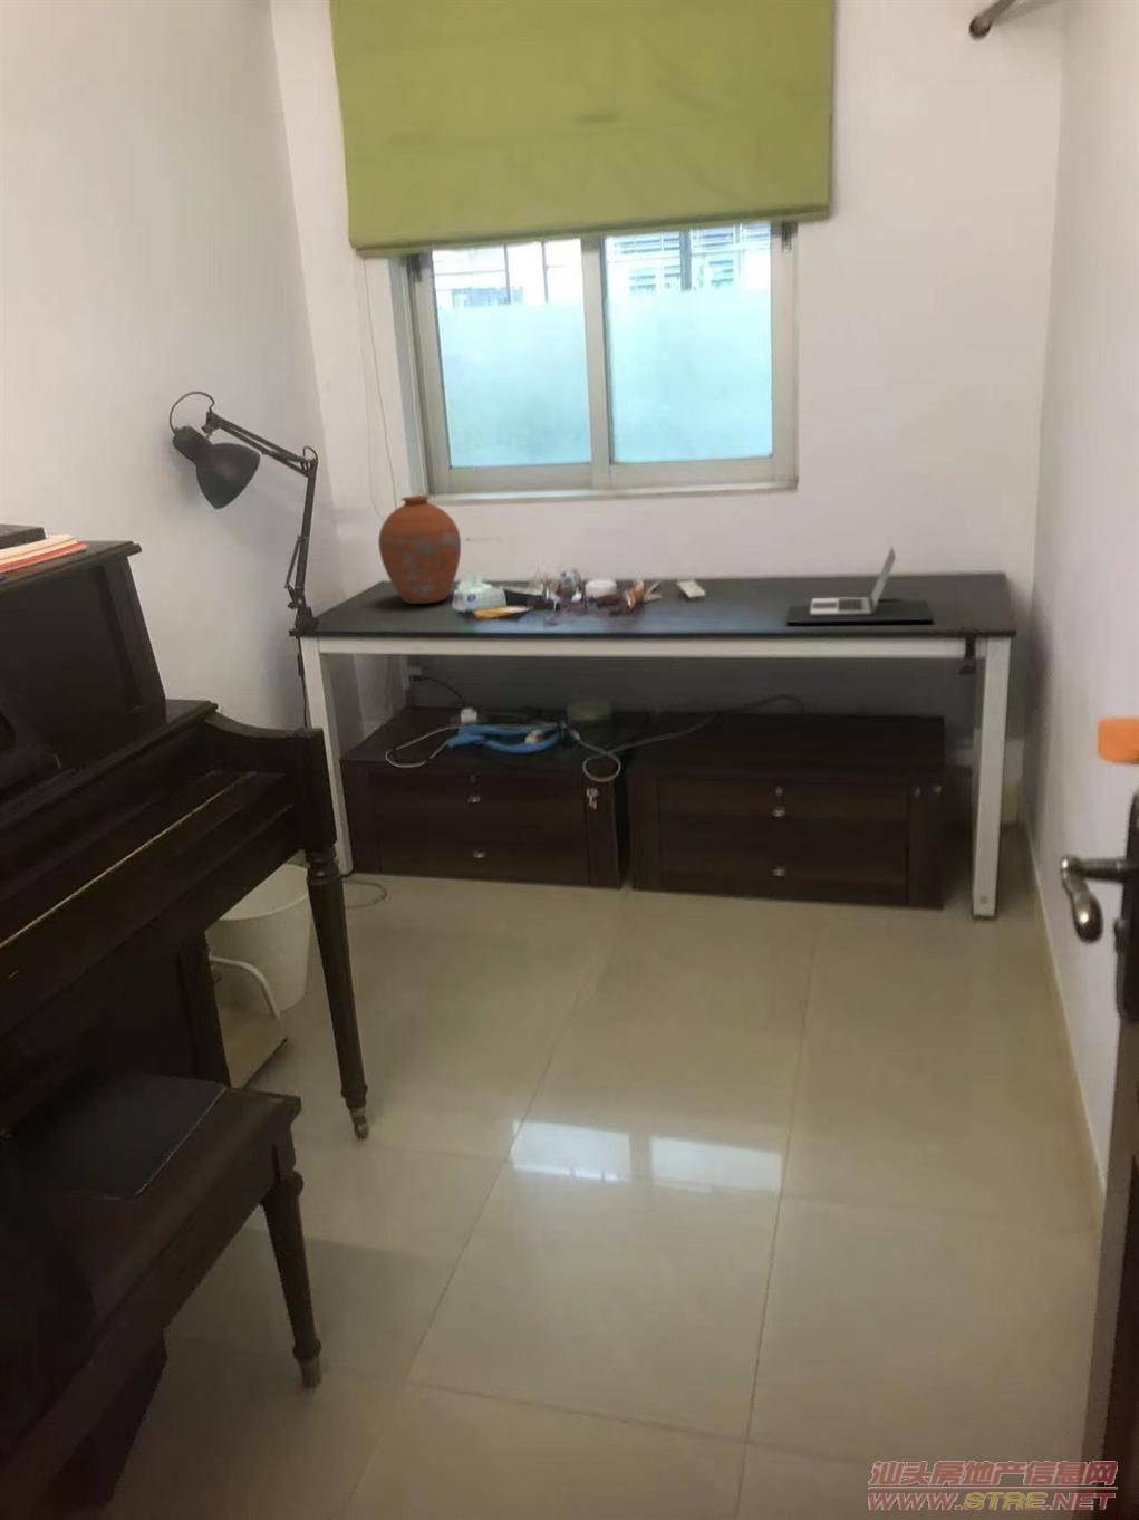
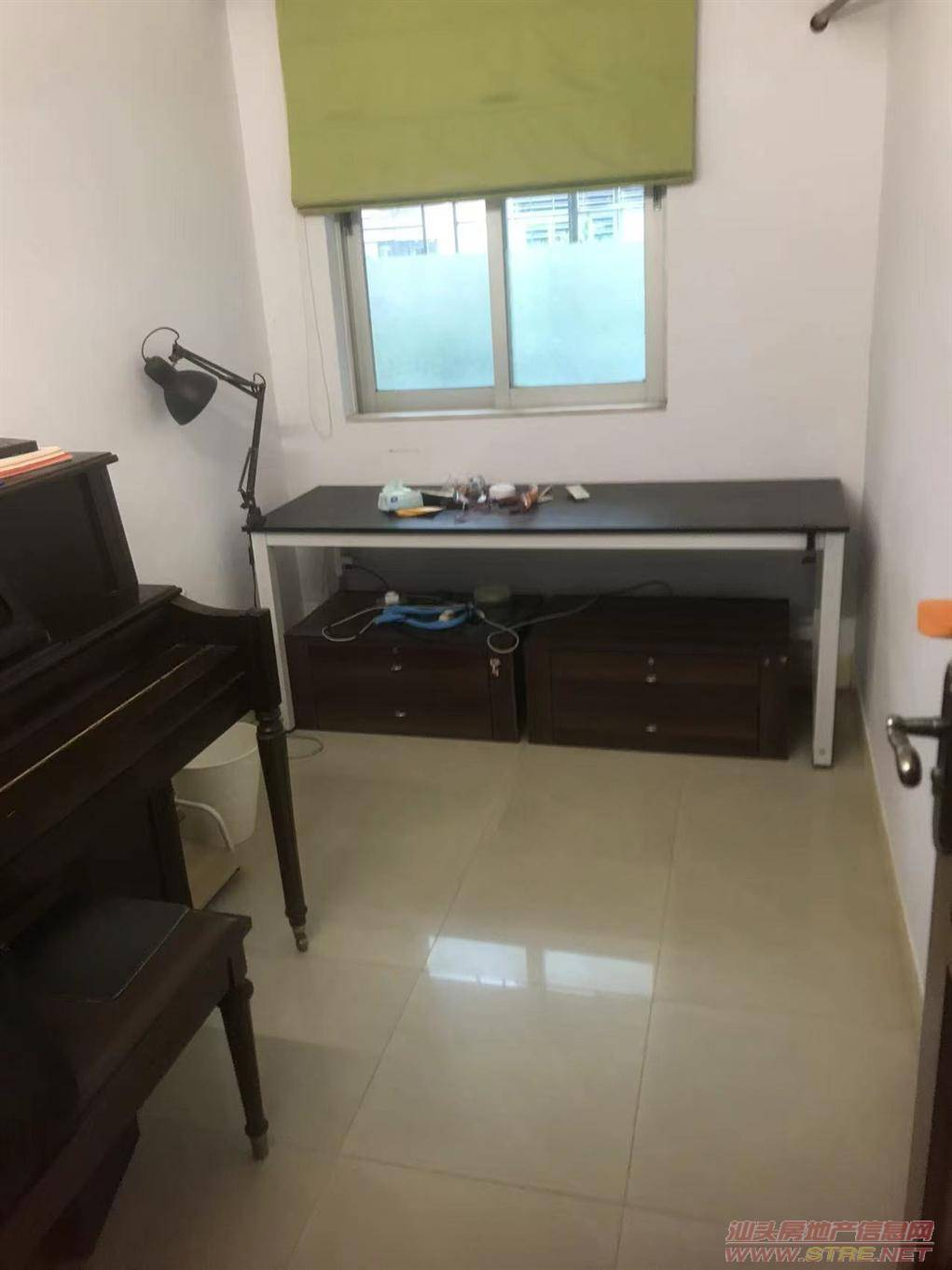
- vase (420, 549)
- laptop (857, 597)
